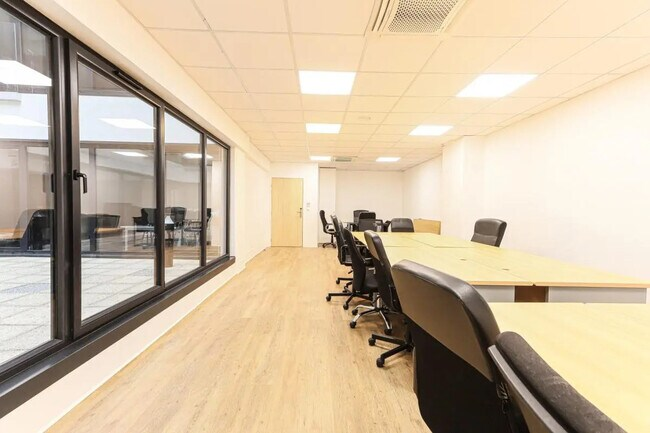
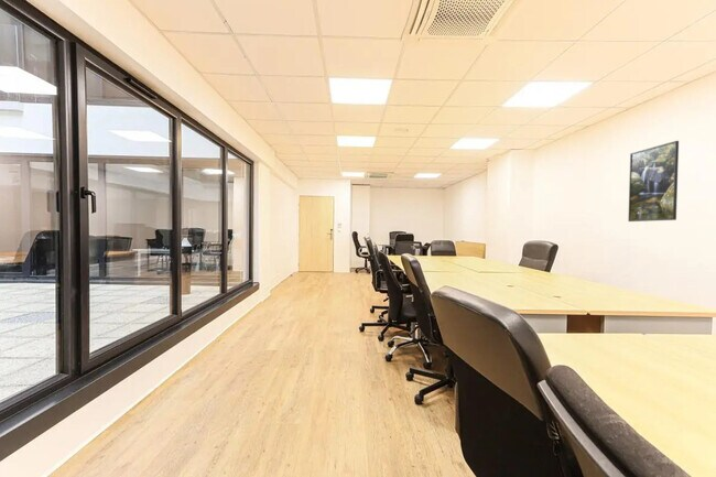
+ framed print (651, 184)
